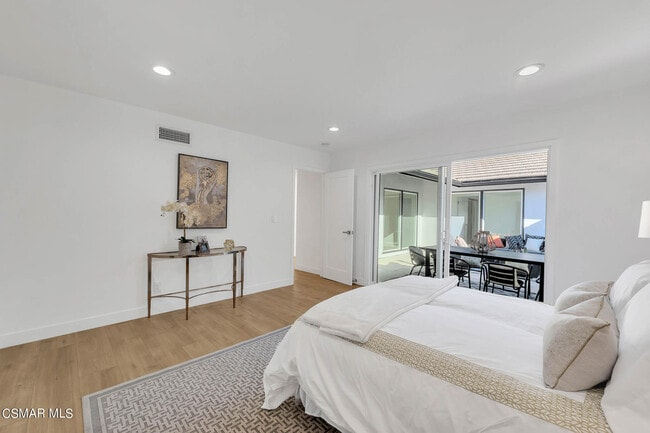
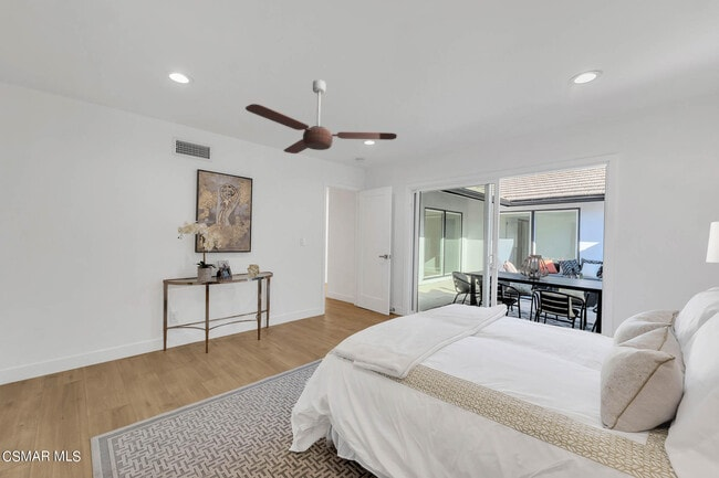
+ ceiling fan (319, 117)
